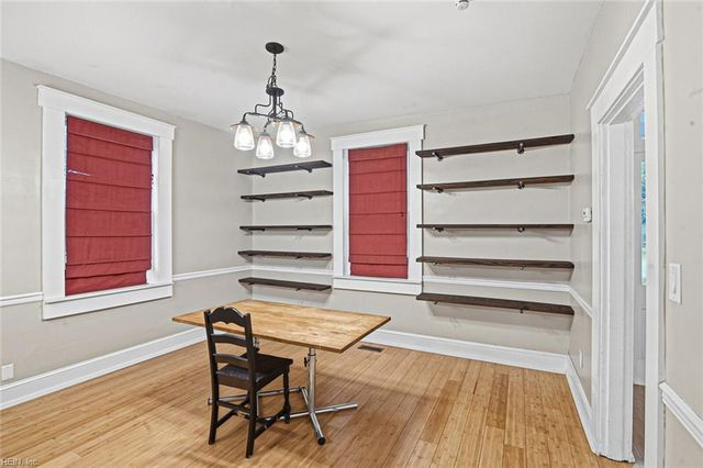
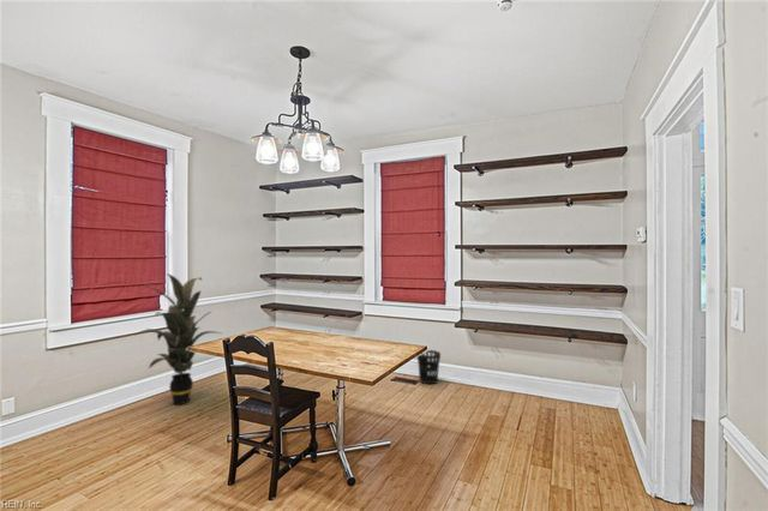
+ wastebasket (428, 367)
+ indoor plant (175, 337)
